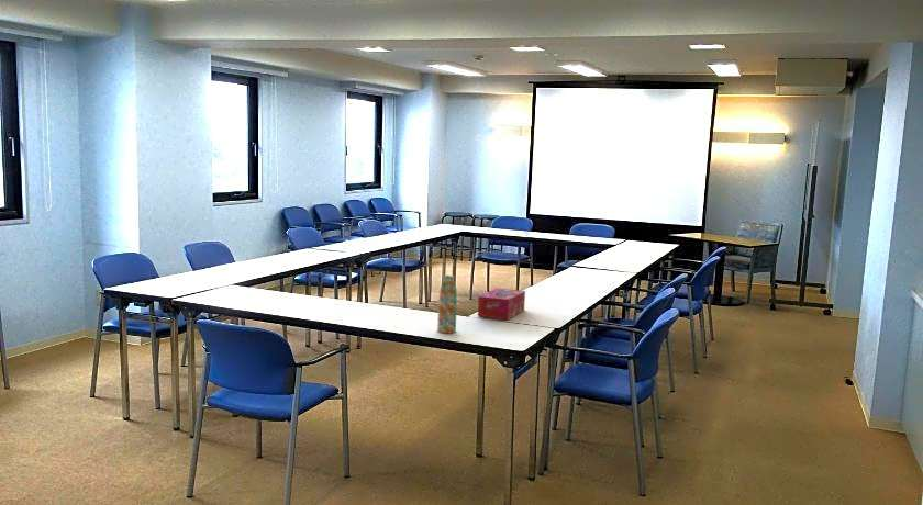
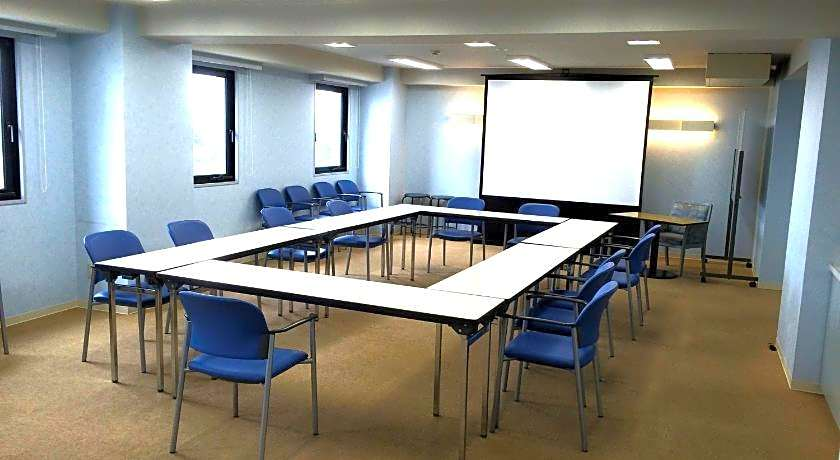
- tissue box (501, 303)
- water bottle (447, 303)
